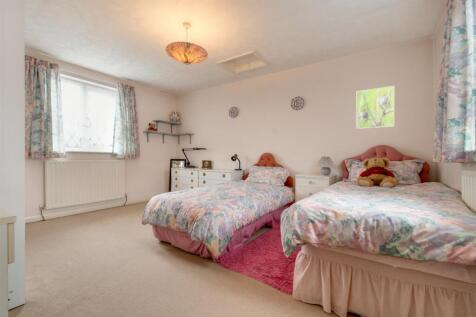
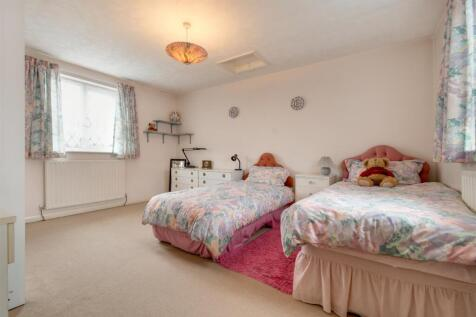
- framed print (374, 108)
